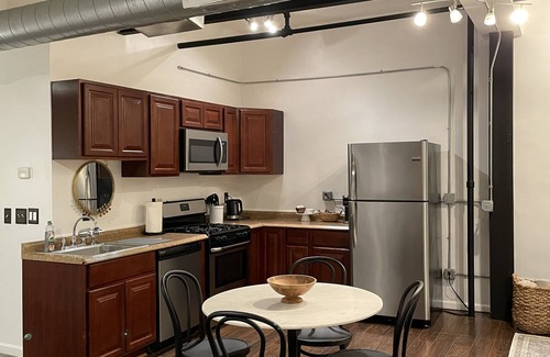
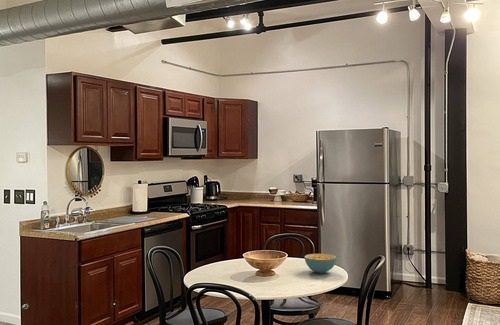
+ cereal bowl (320, 264)
